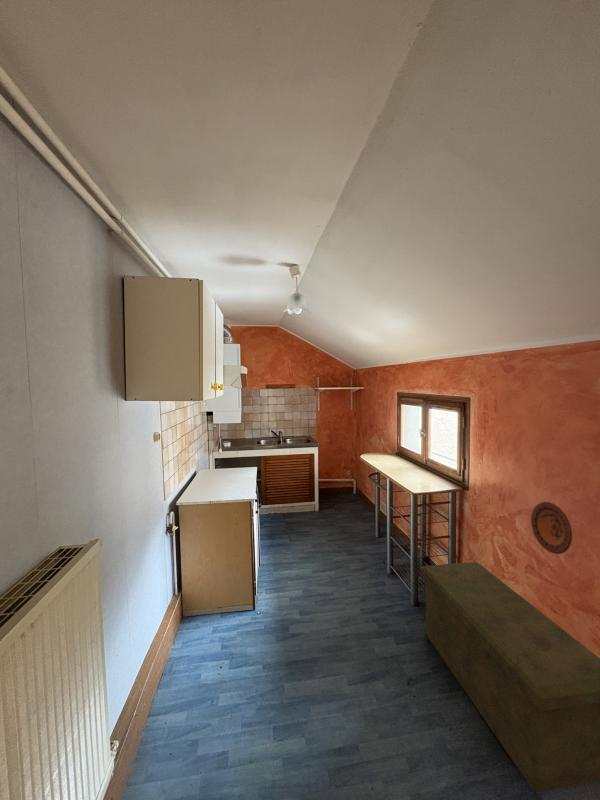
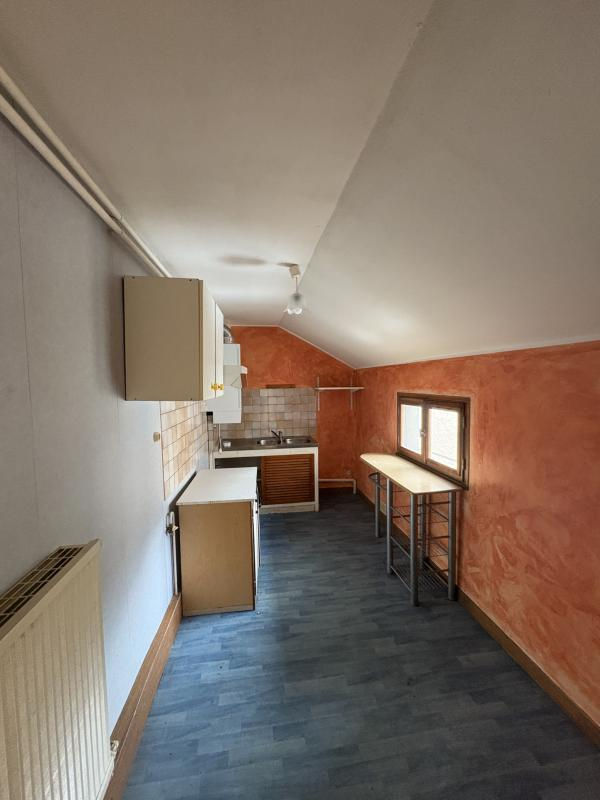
- storage bench (498, 649)
- decorative plate (551, 527)
